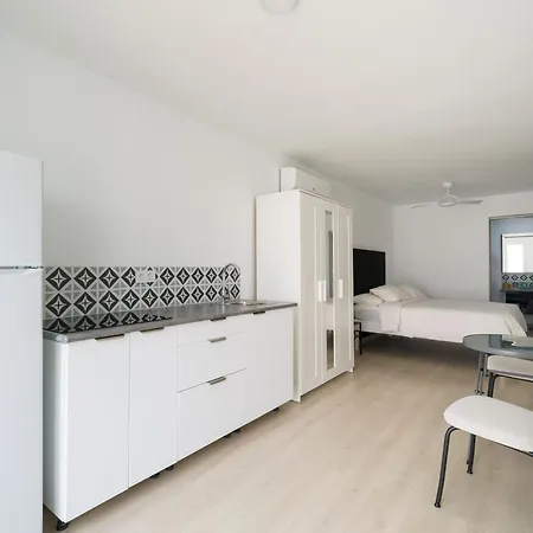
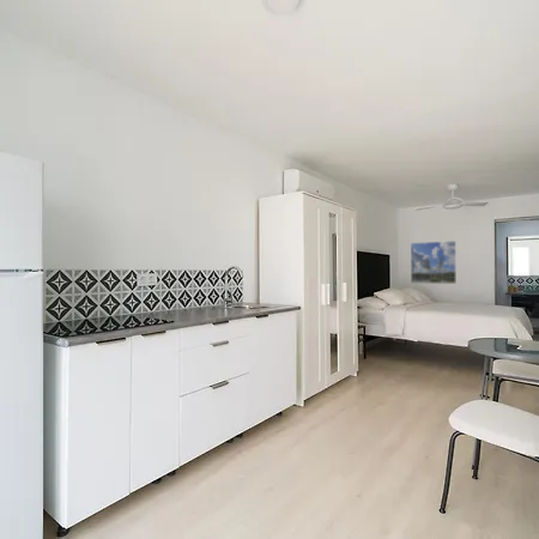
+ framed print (432, 262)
